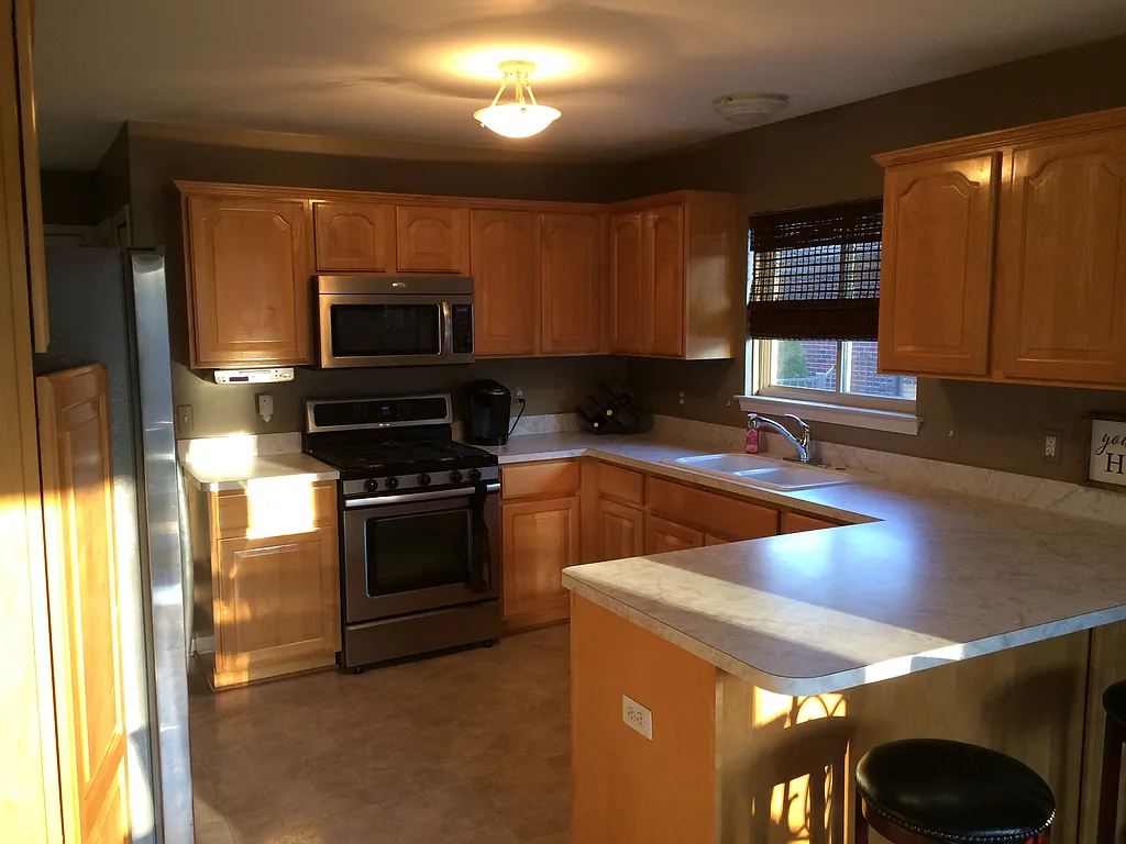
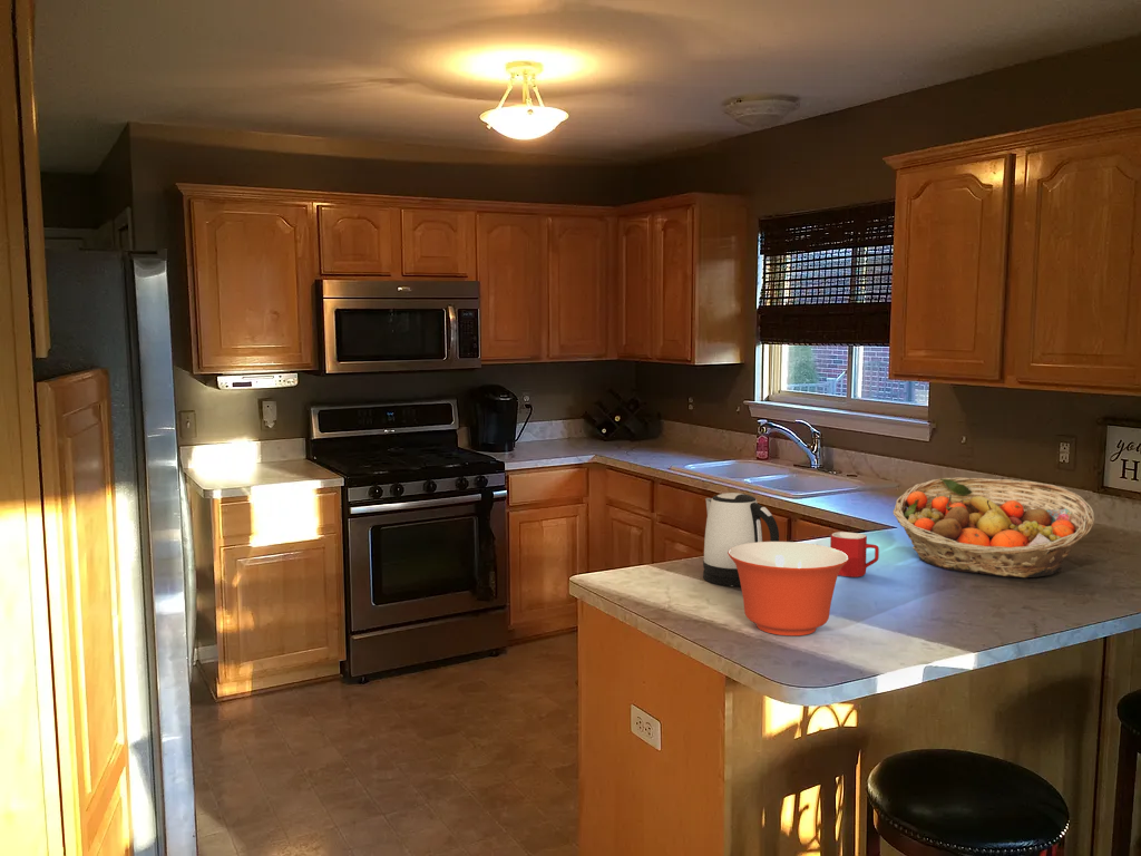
+ mug (854, 554)
+ fruit basket (988, 524)
+ kettle (741, 537)
+ mixing bowl (787, 590)
